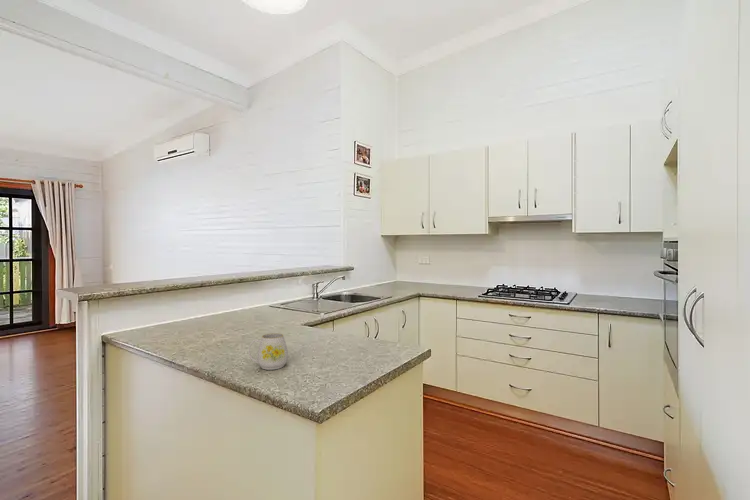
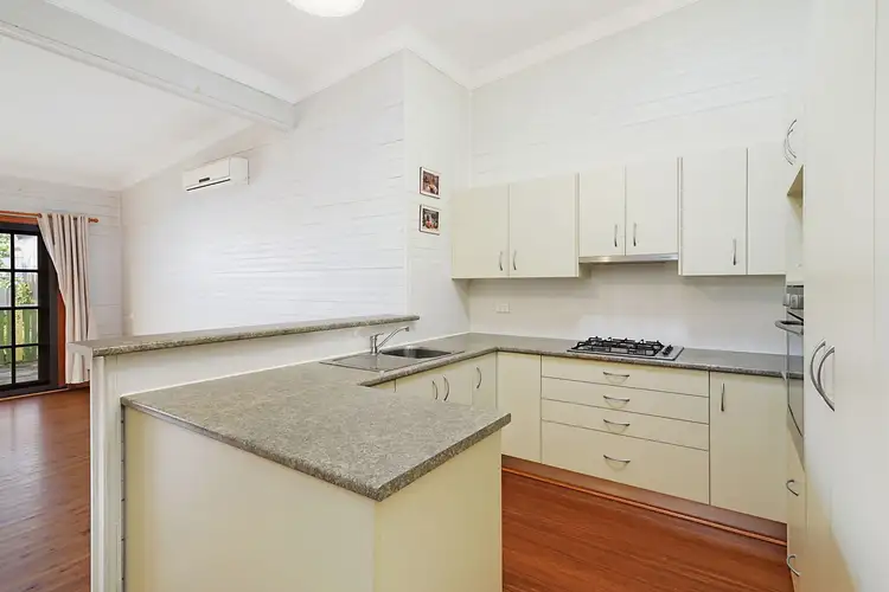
- mug (268, 351)
